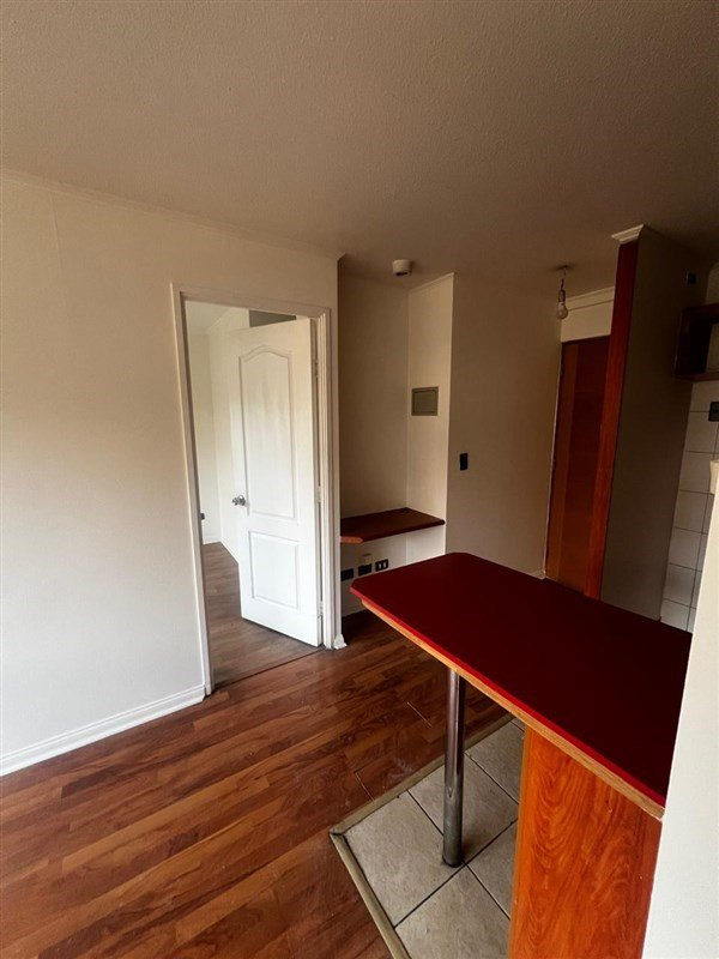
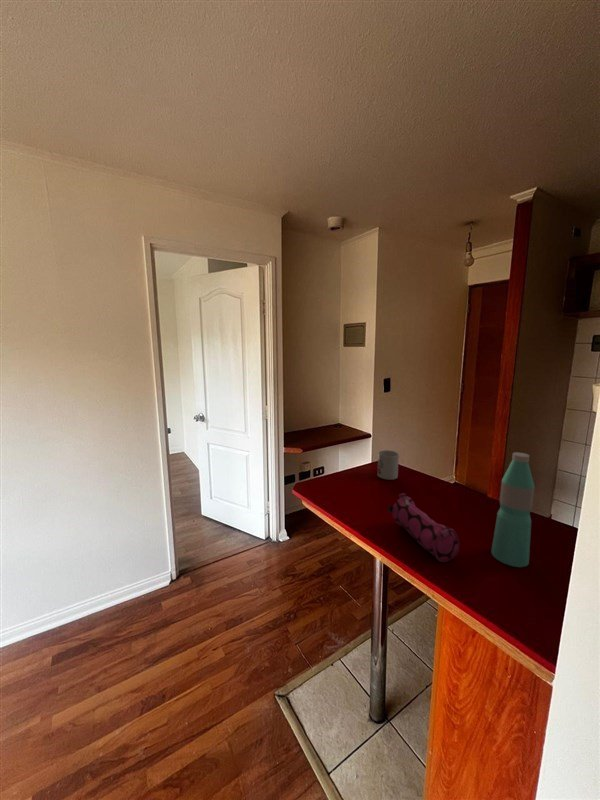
+ water bottle (515, 506)
+ mug (385, 463)
+ pencil case (422, 524)
